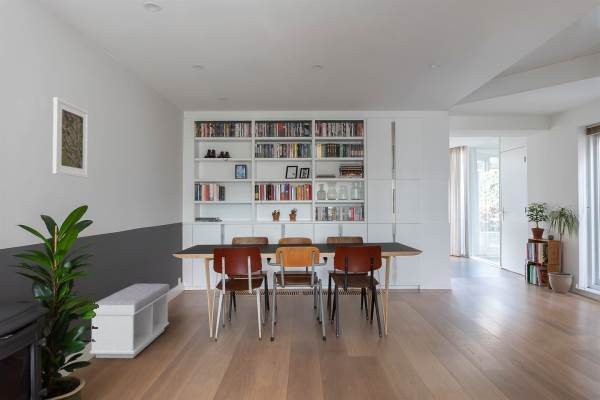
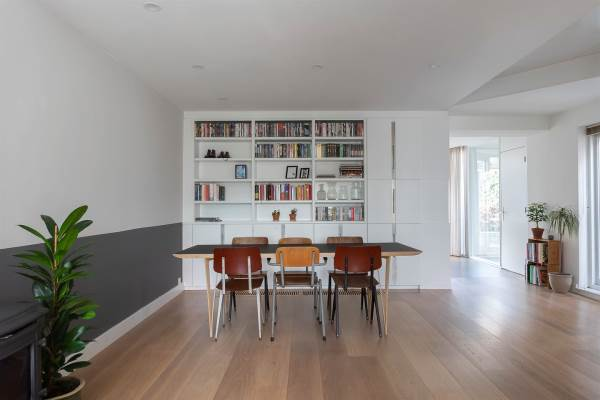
- bench (134, 316)
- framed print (72, 140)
